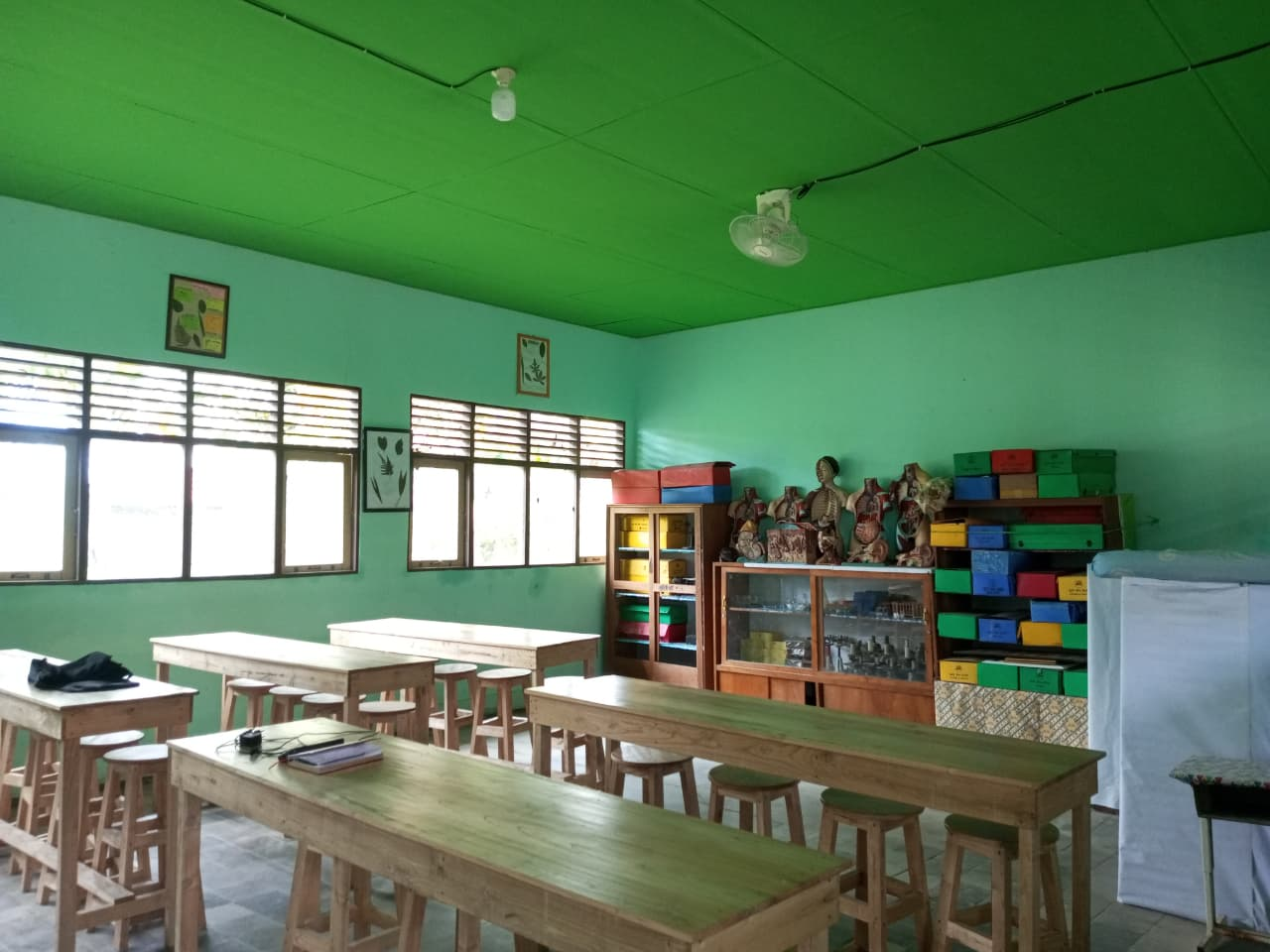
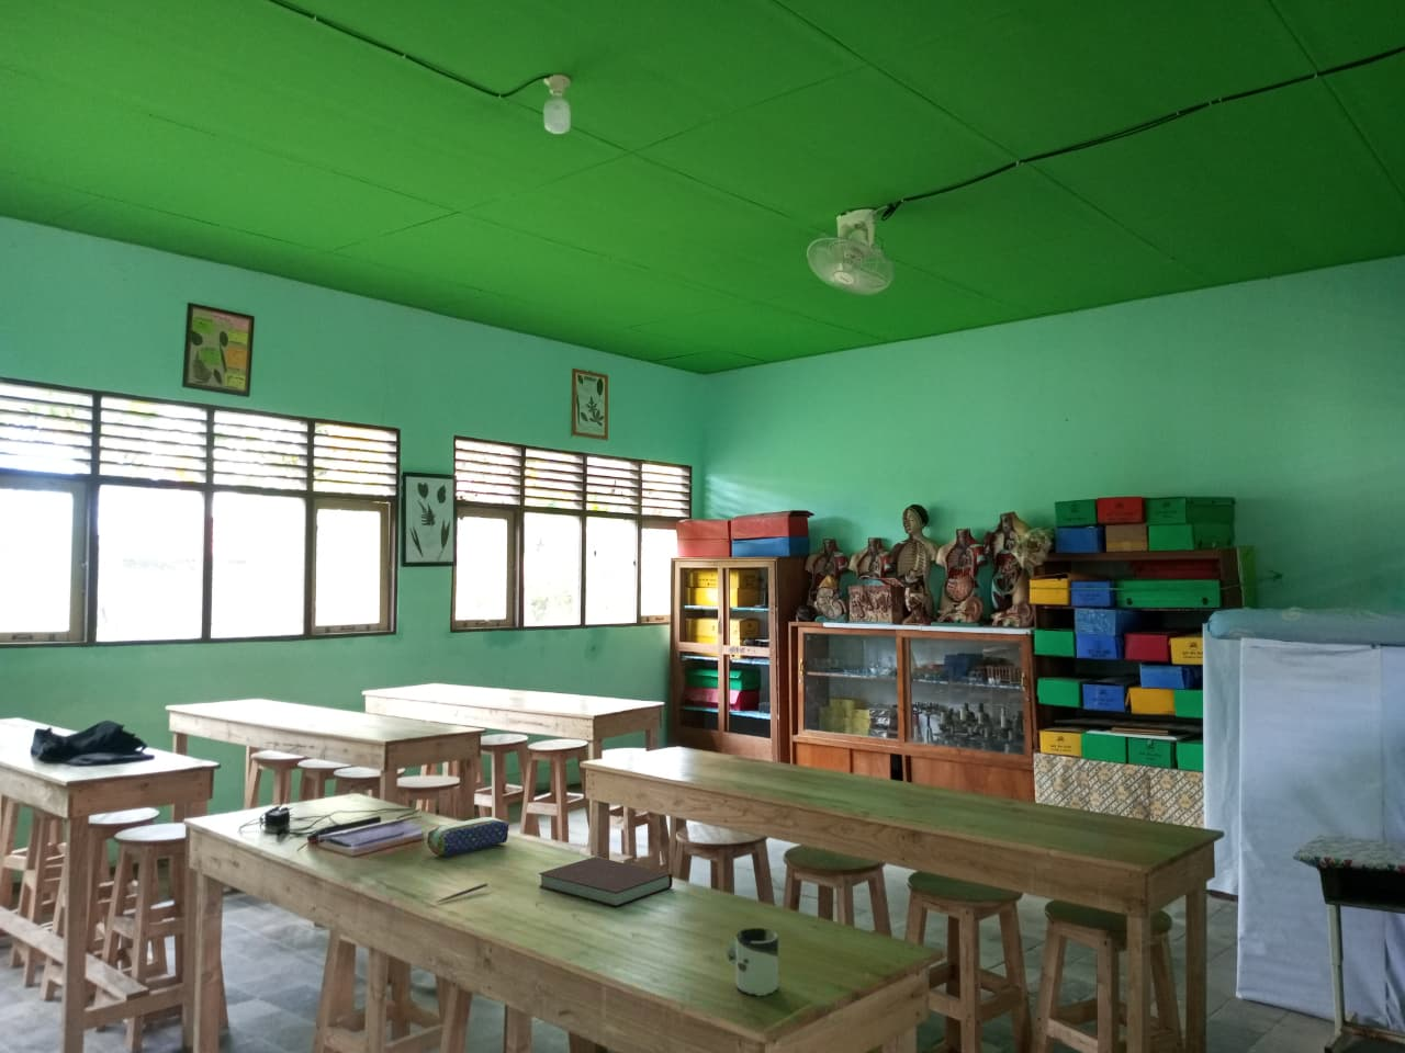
+ notebook (605, 879)
+ pen (461, 893)
+ pencil case (468, 835)
+ cup (751, 959)
